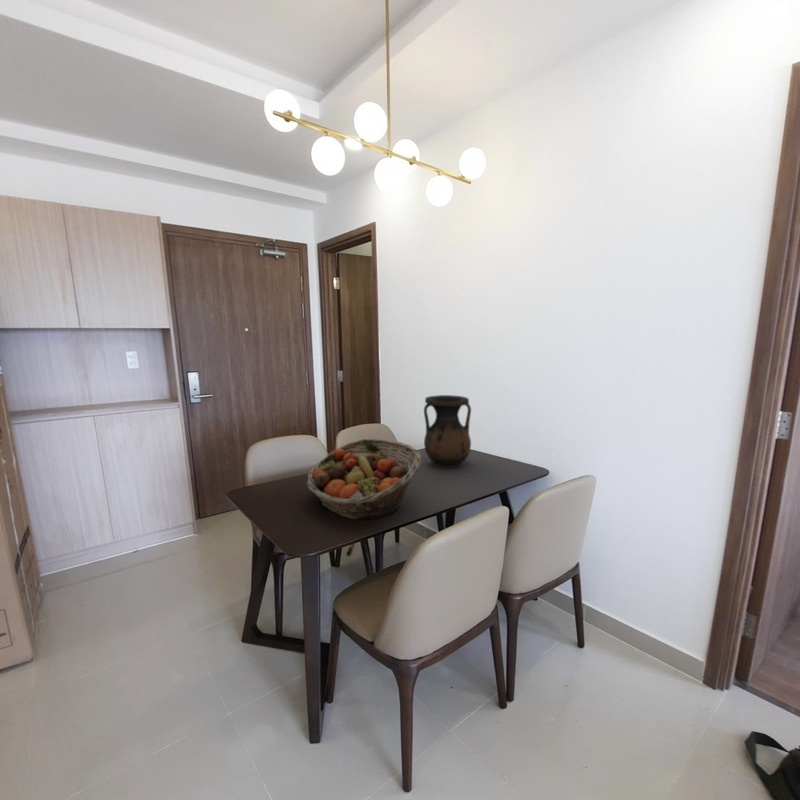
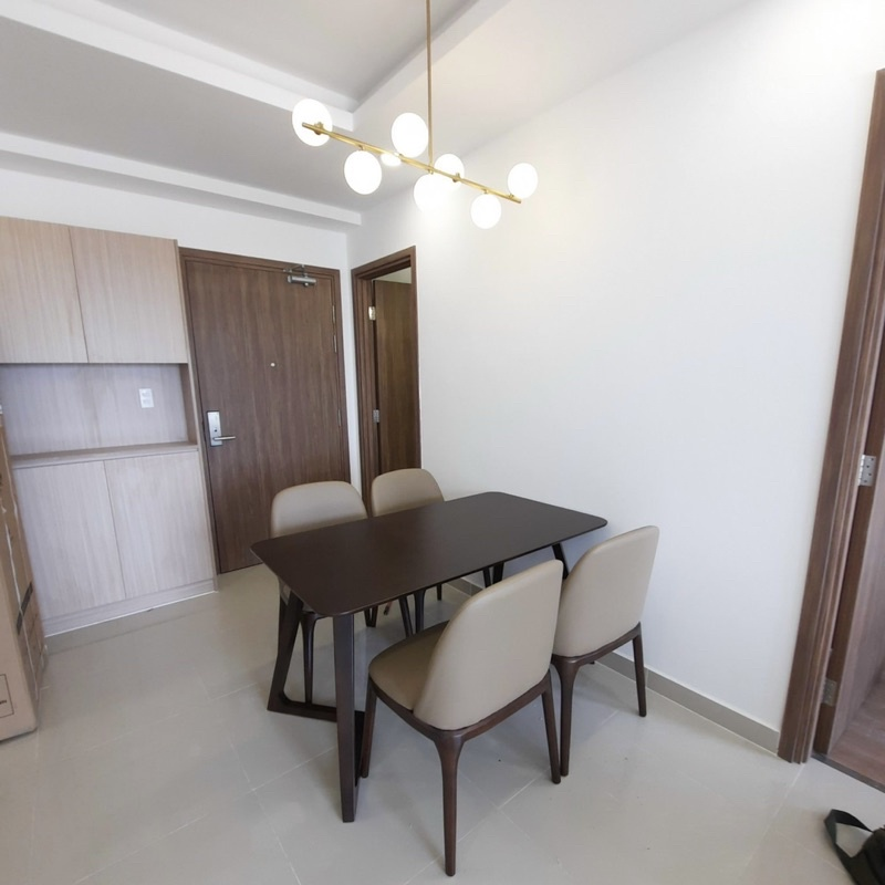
- fruit basket (363, 476)
- vase (447, 431)
